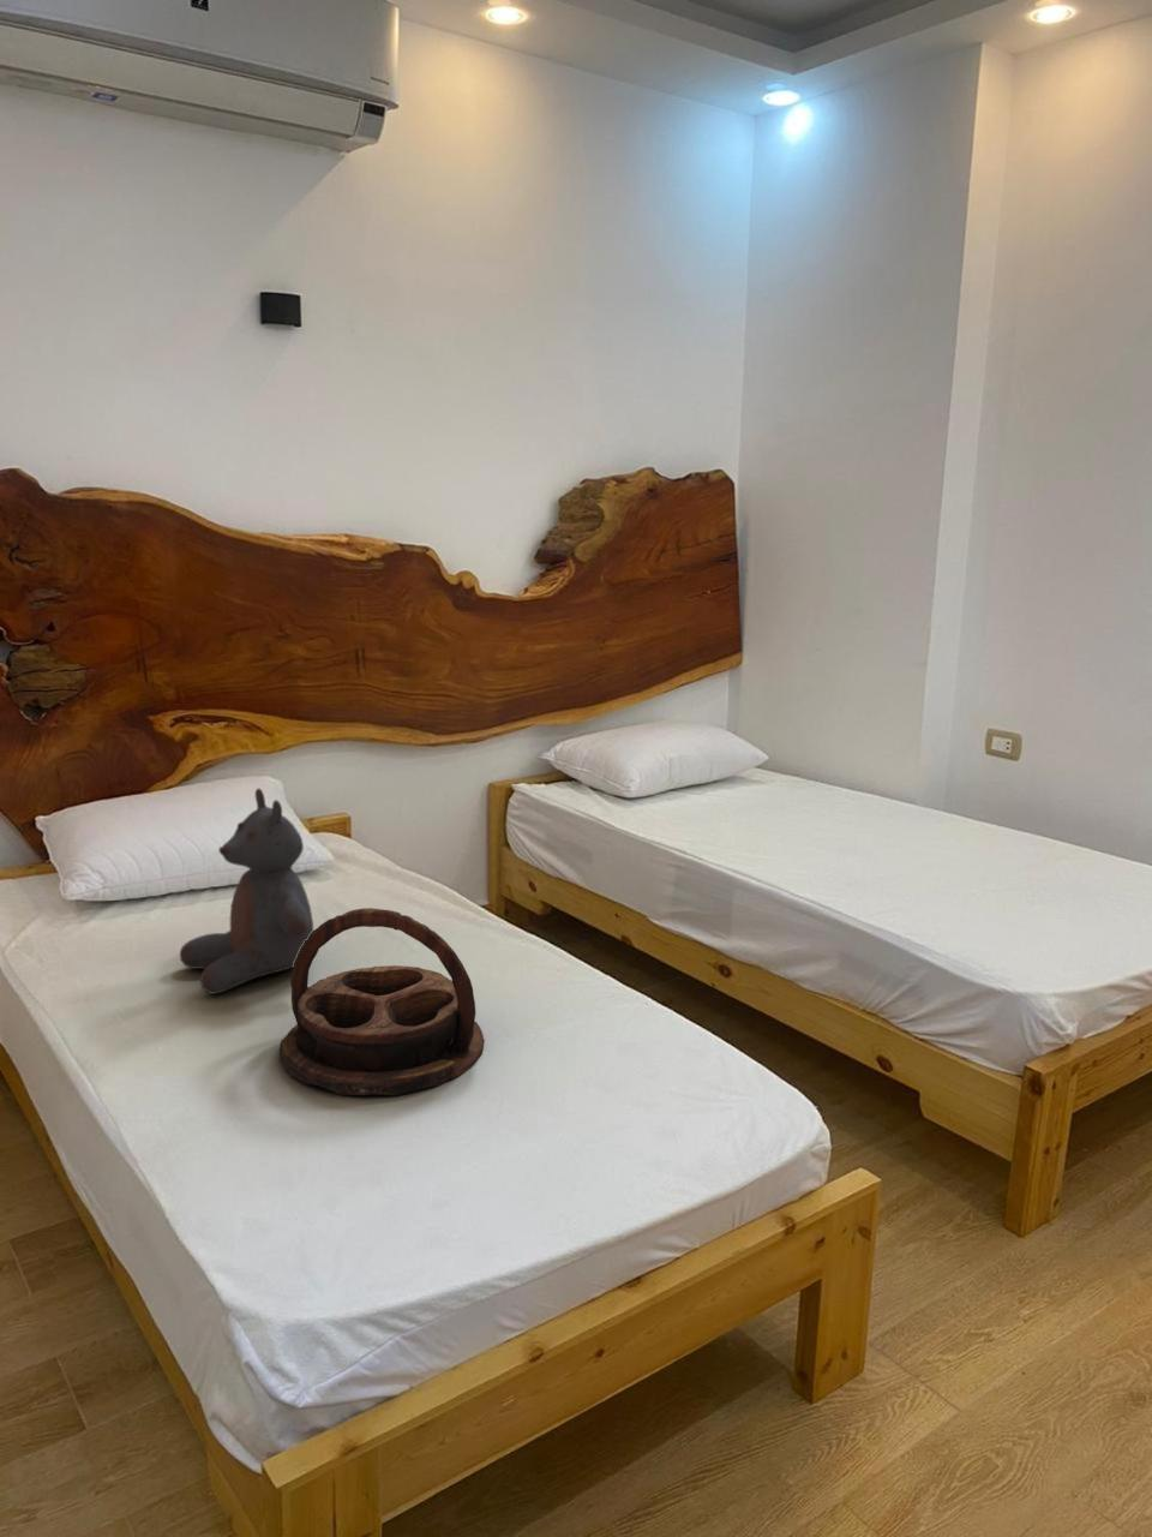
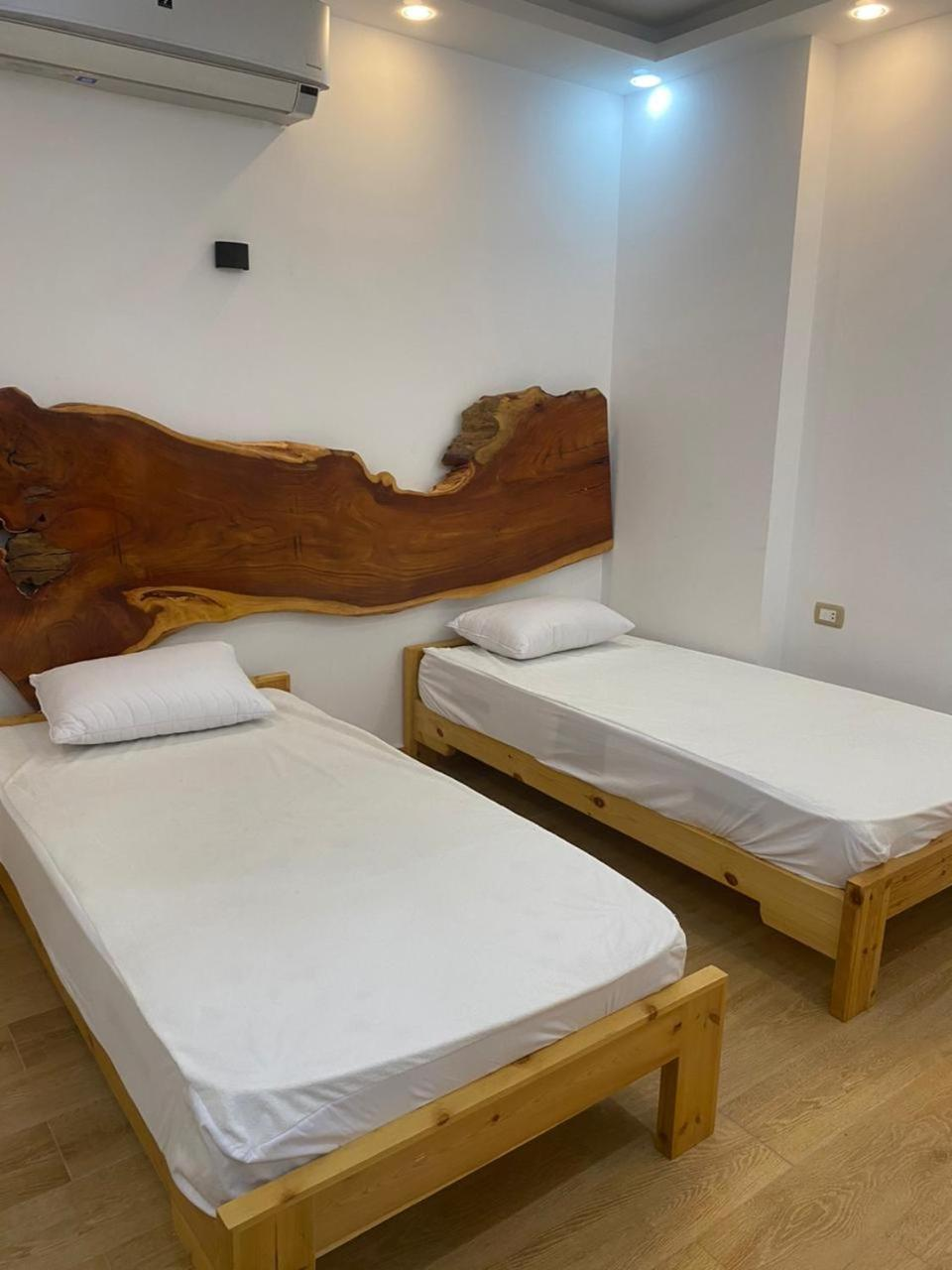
- teddy bear (244, 886)
- serving tray (381, 979)
